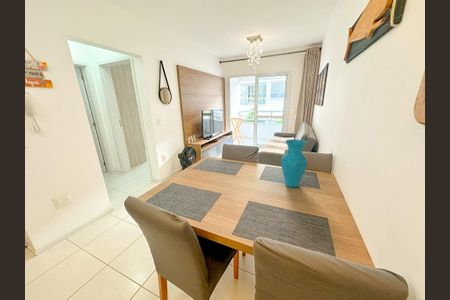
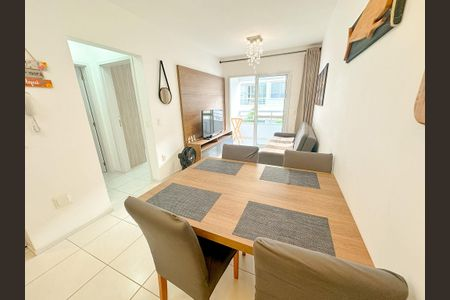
- vase (293, 163)
